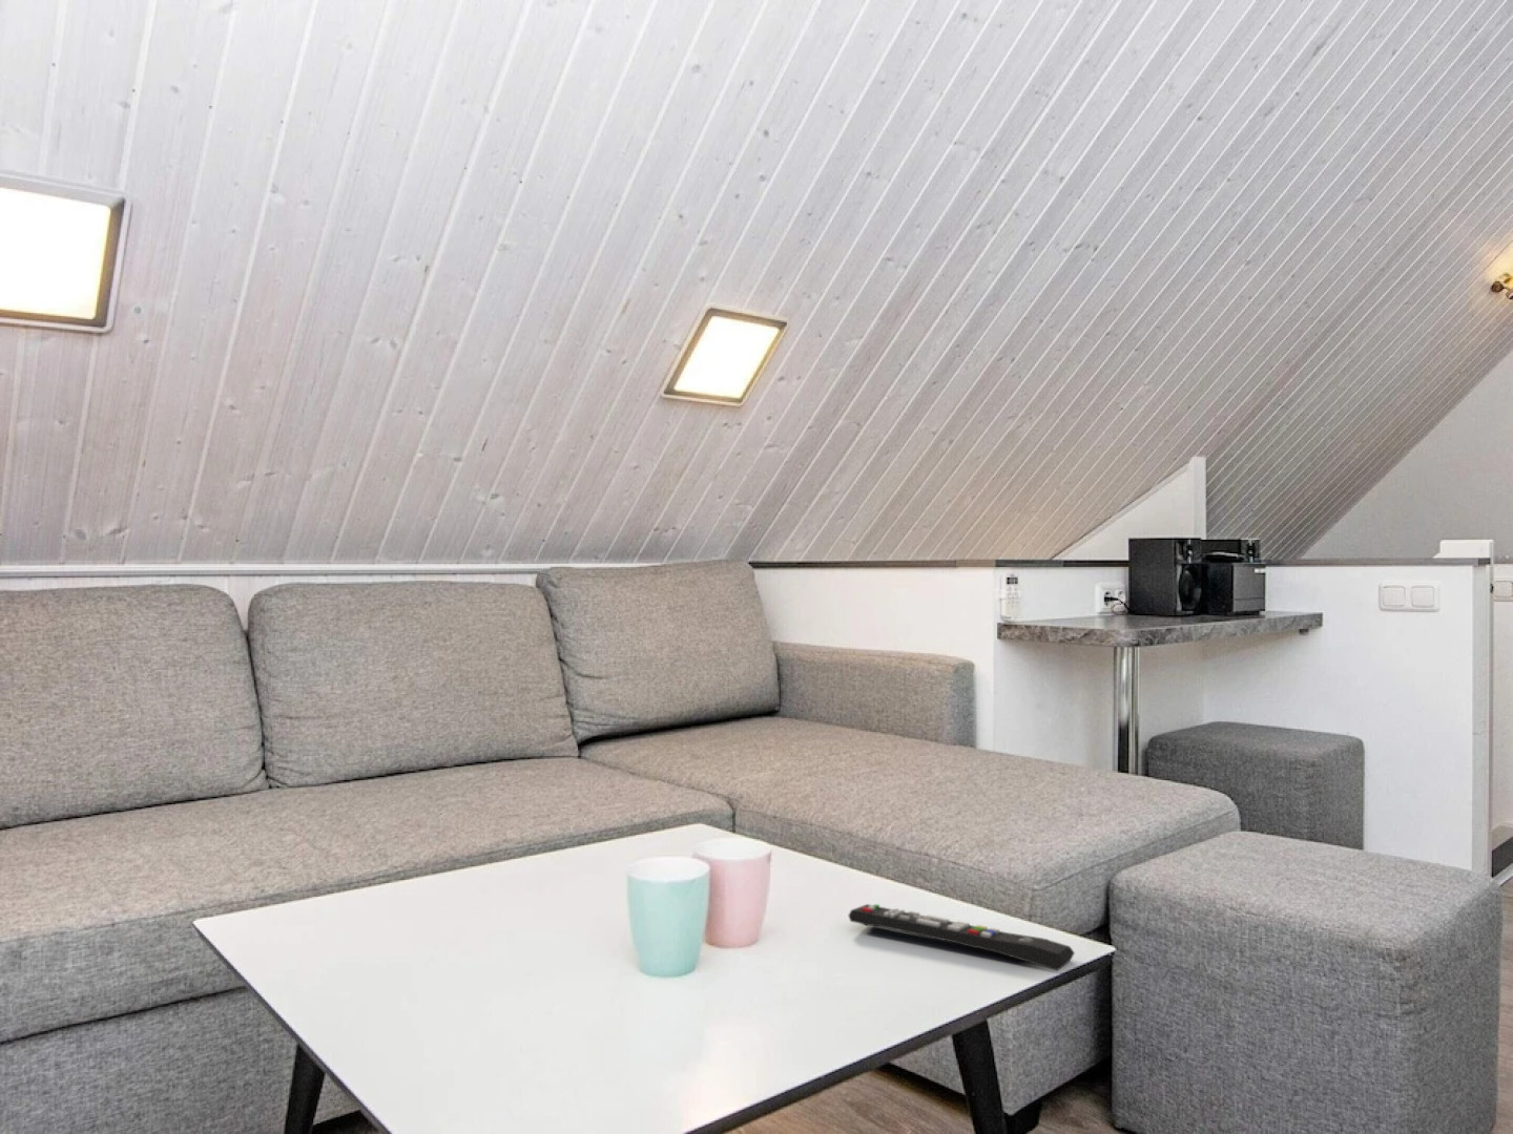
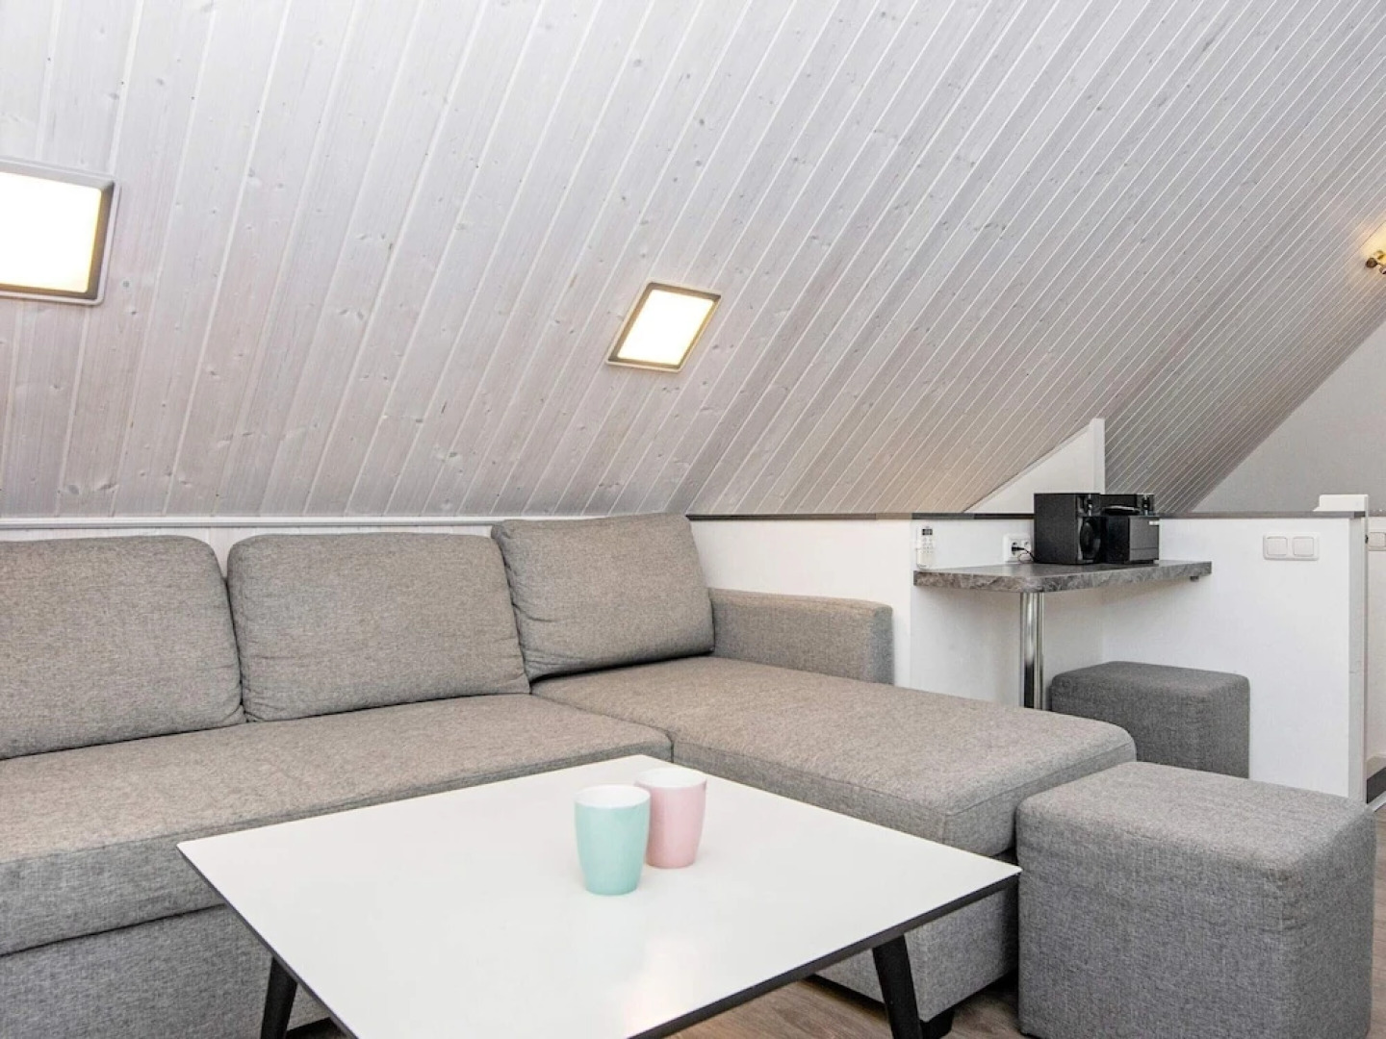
- remote control (957, 934)
